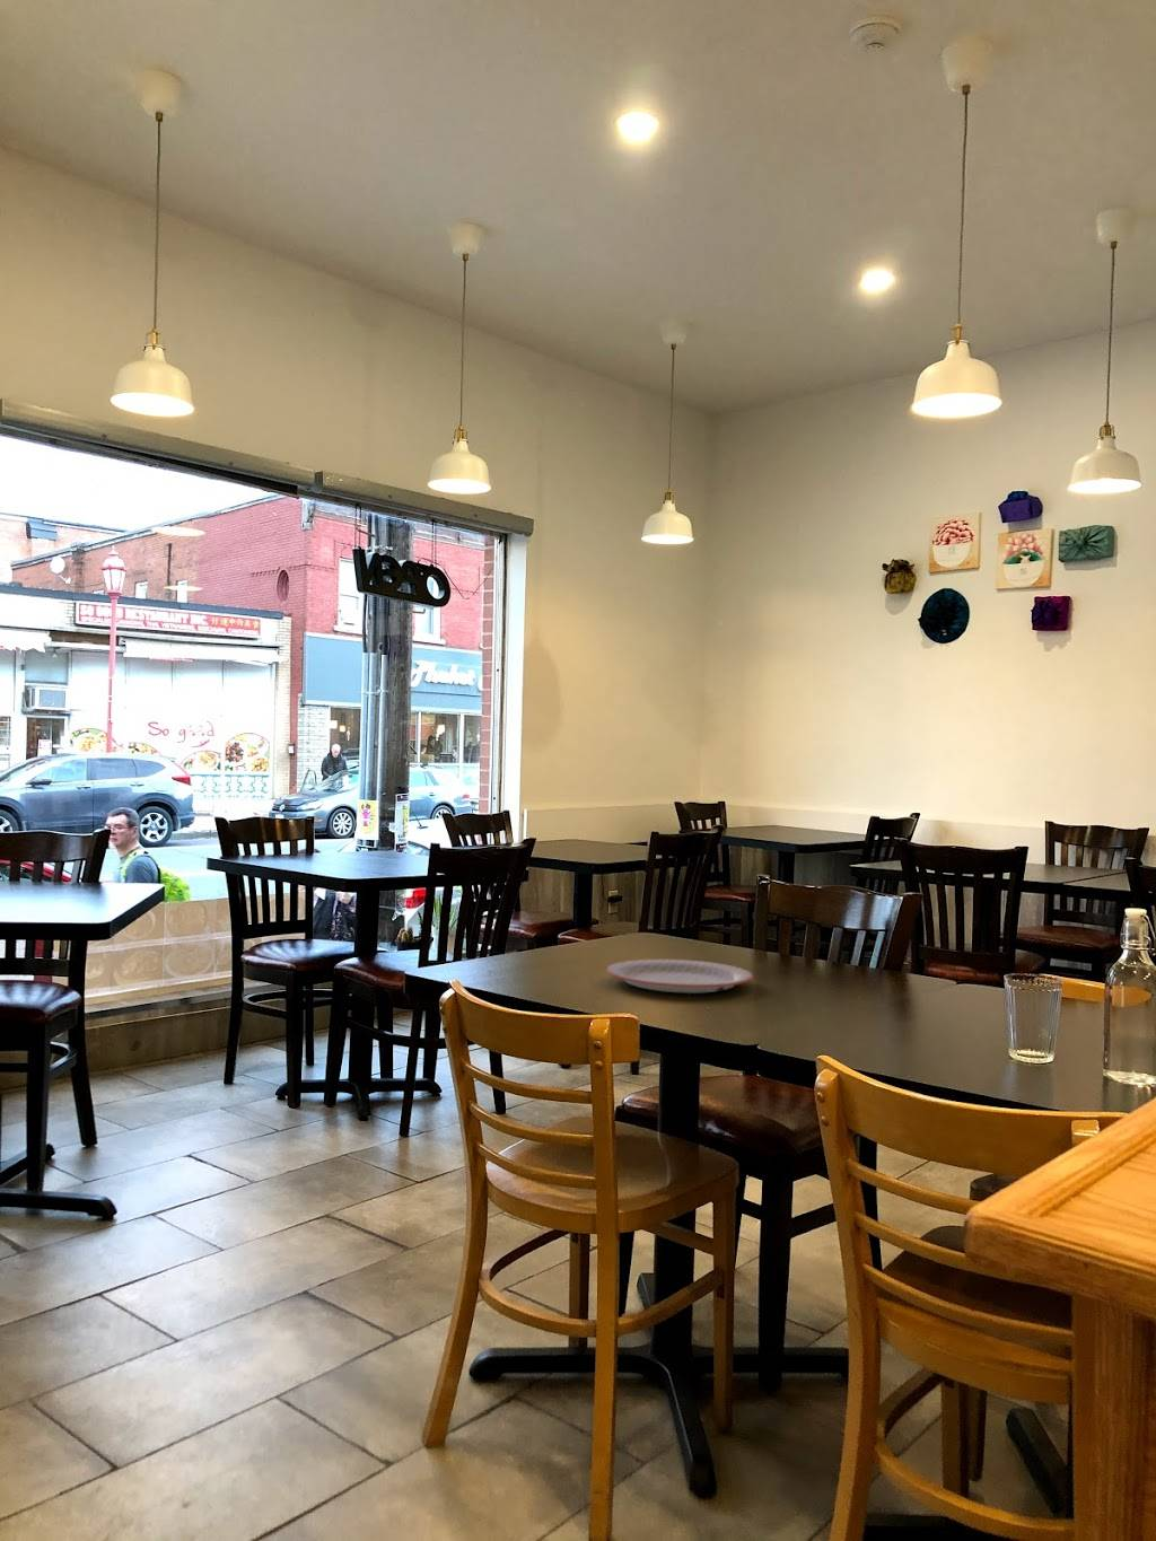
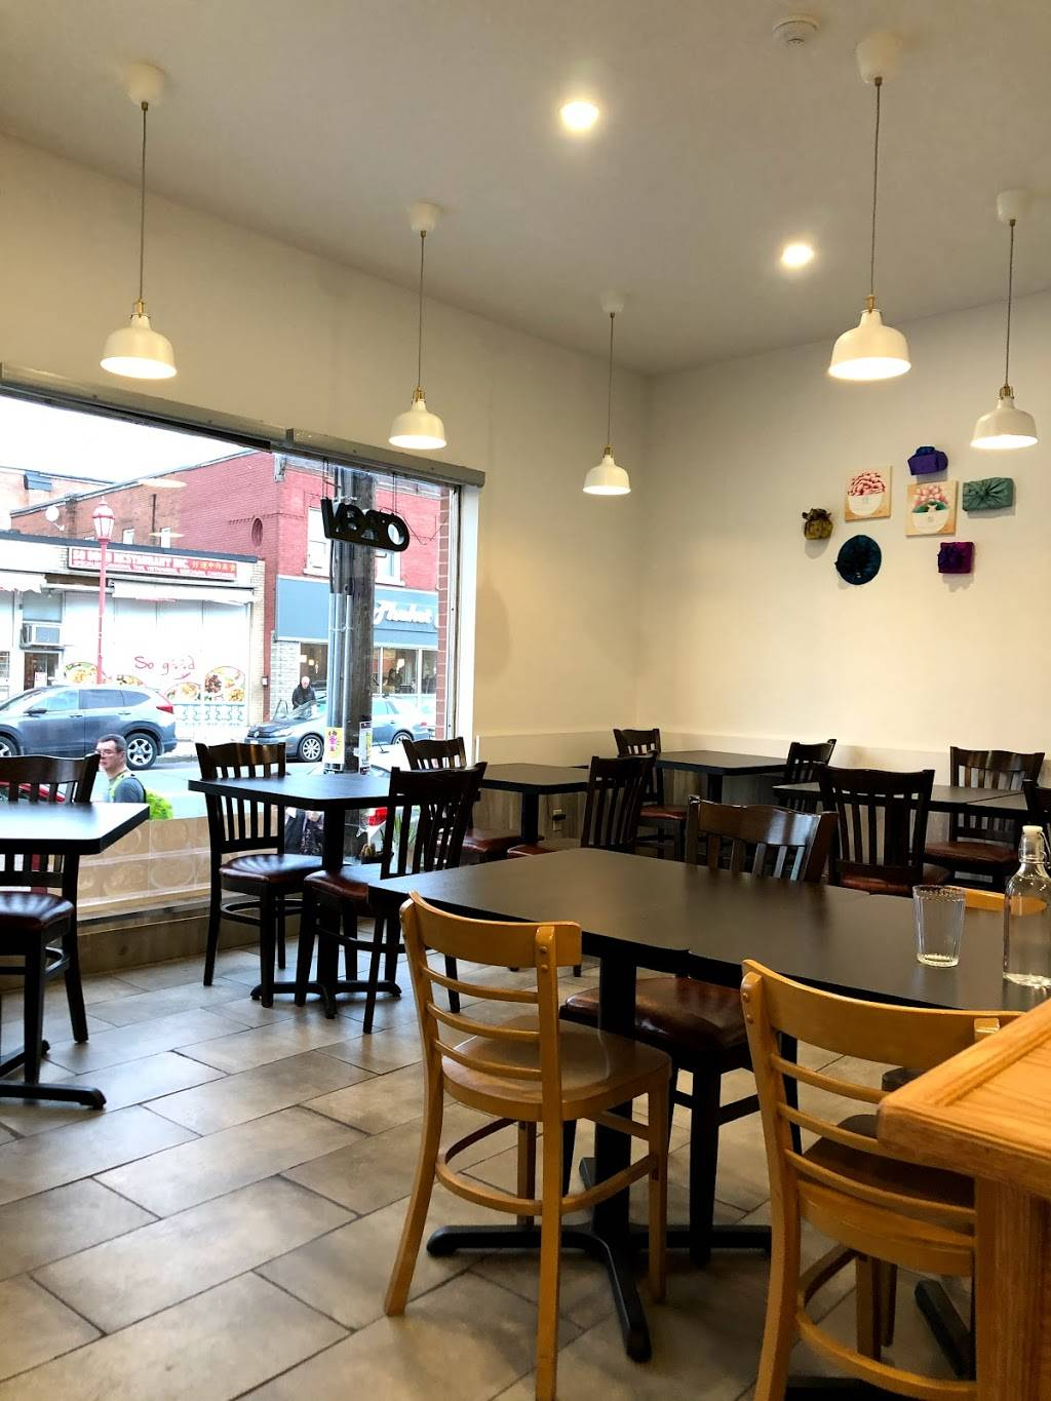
- plate (679, 976)
